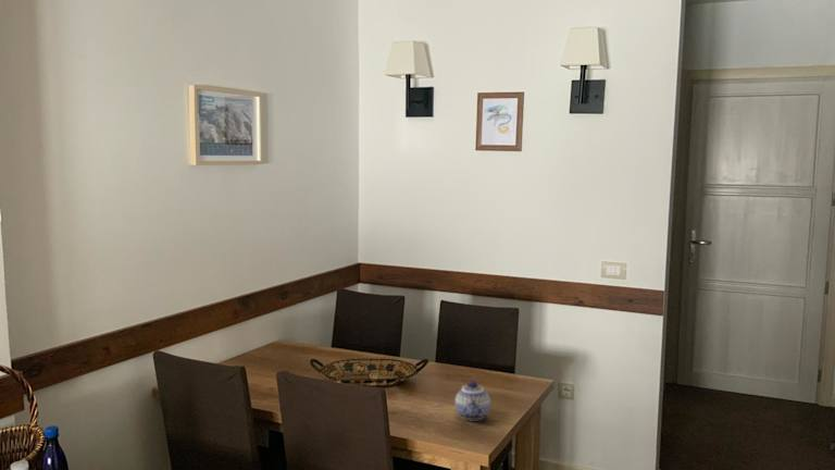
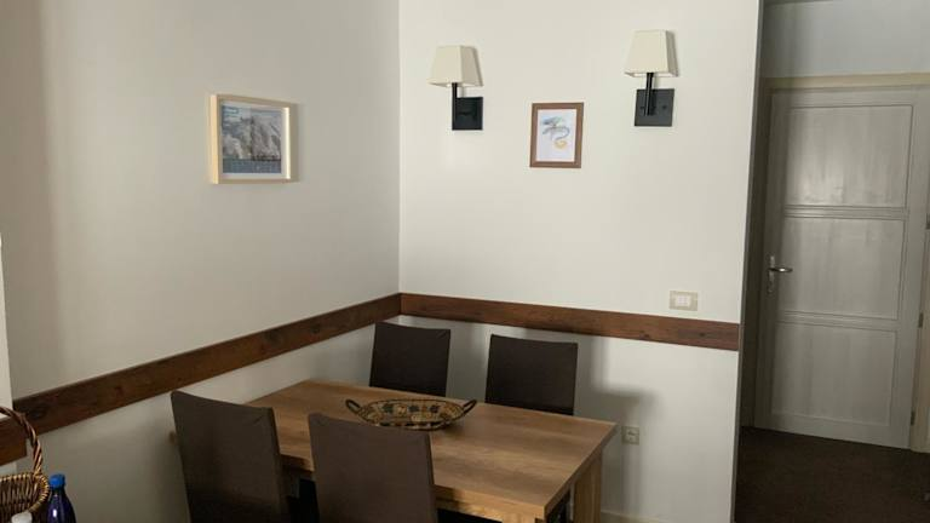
- teapot (472, 399)
